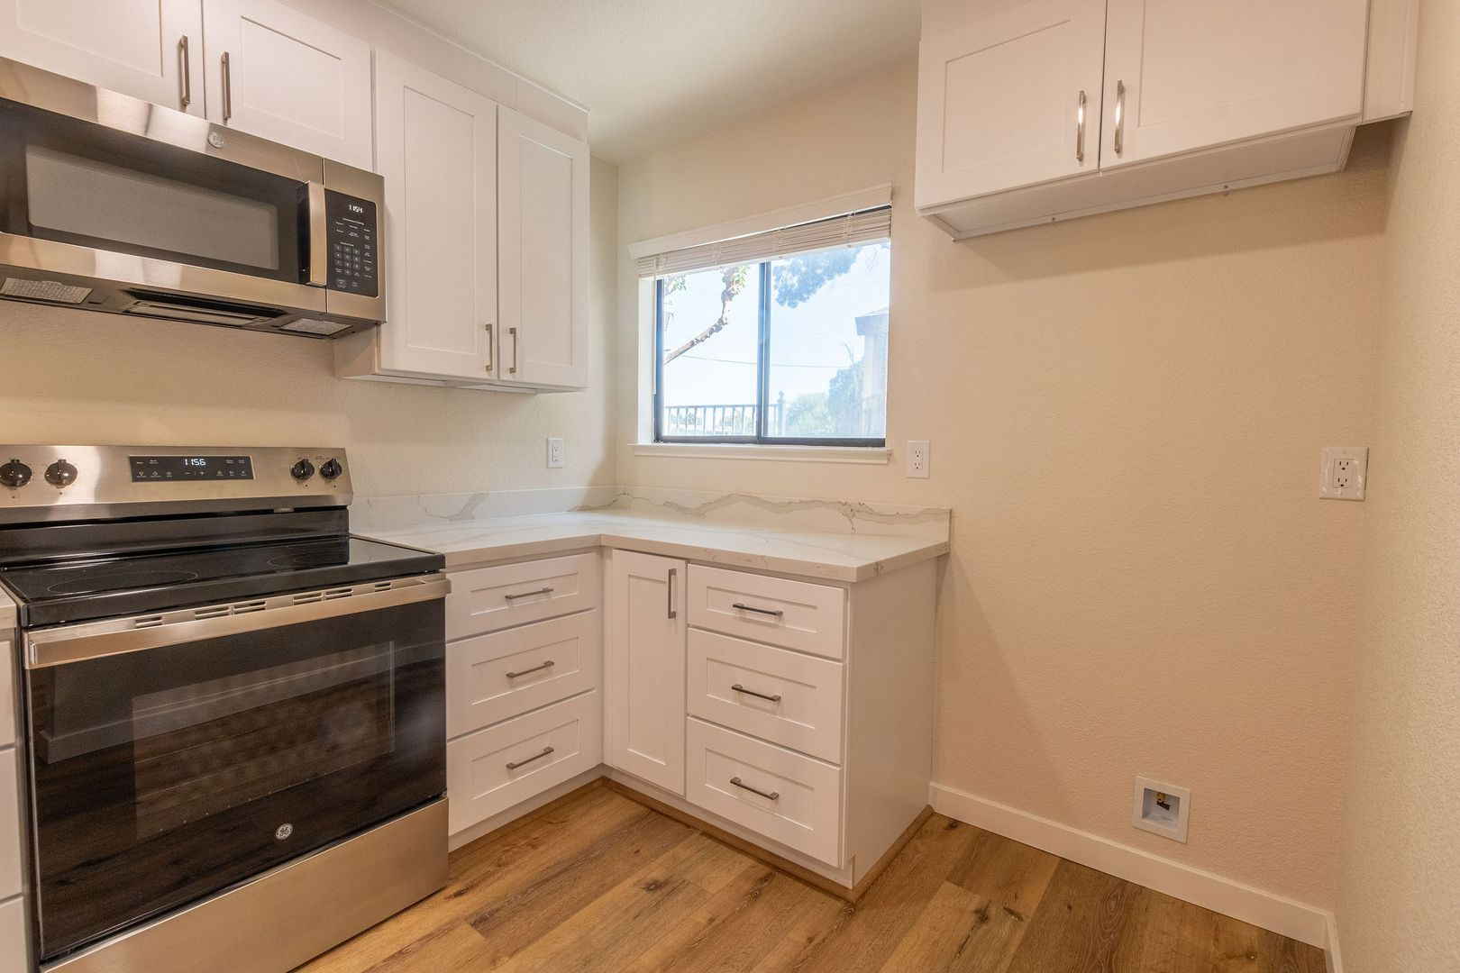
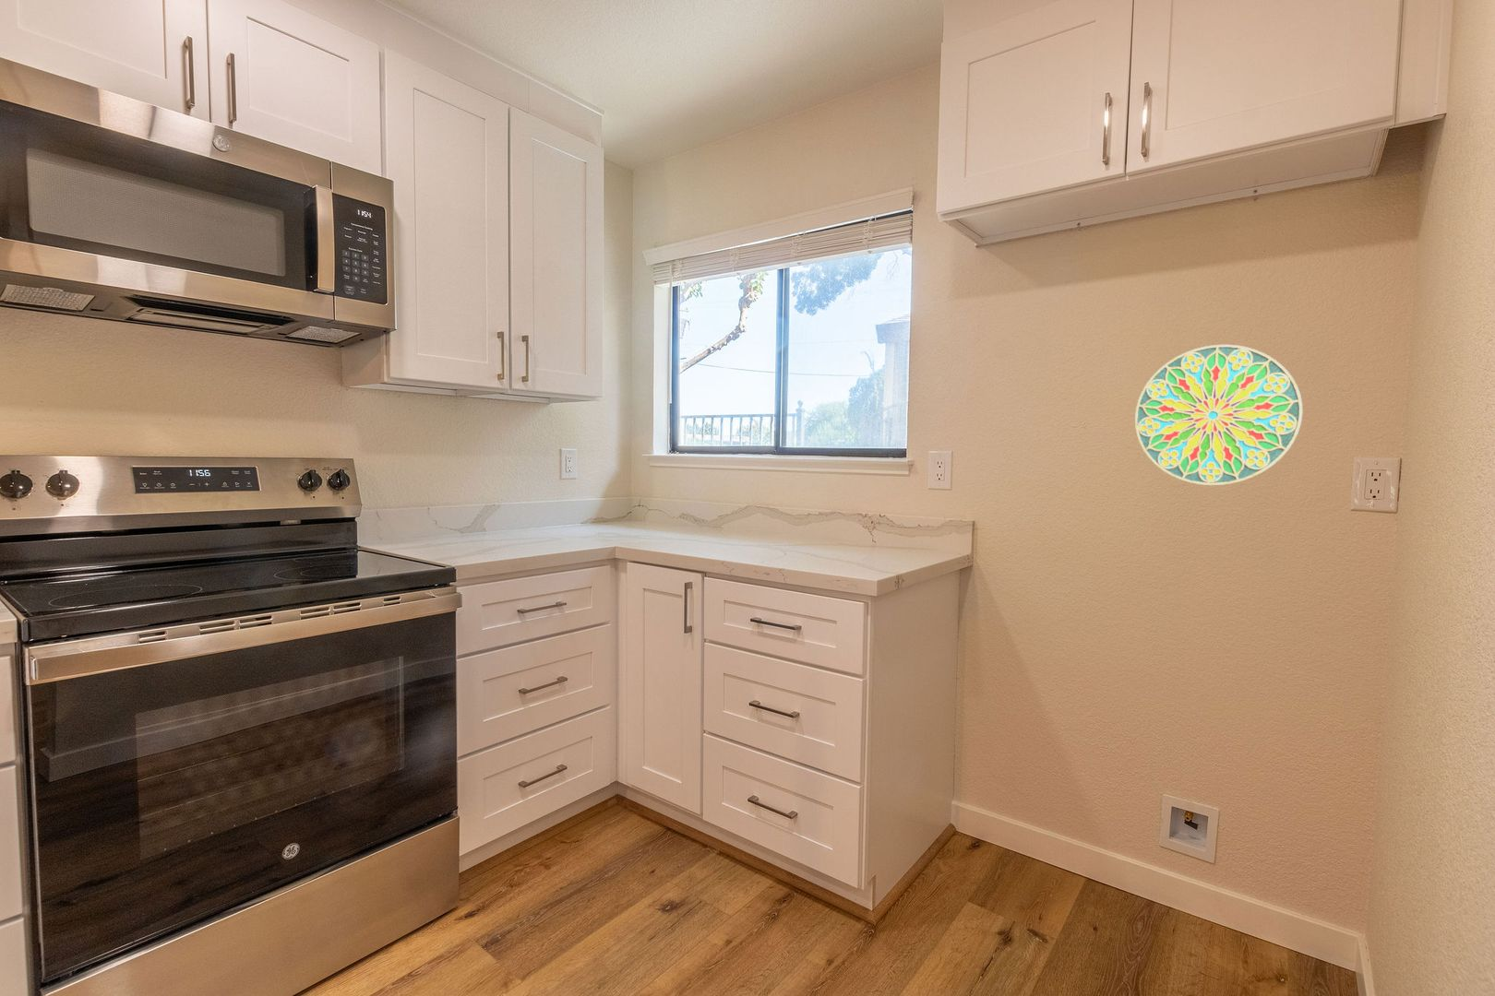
+ decorative plate (1214, 415)
